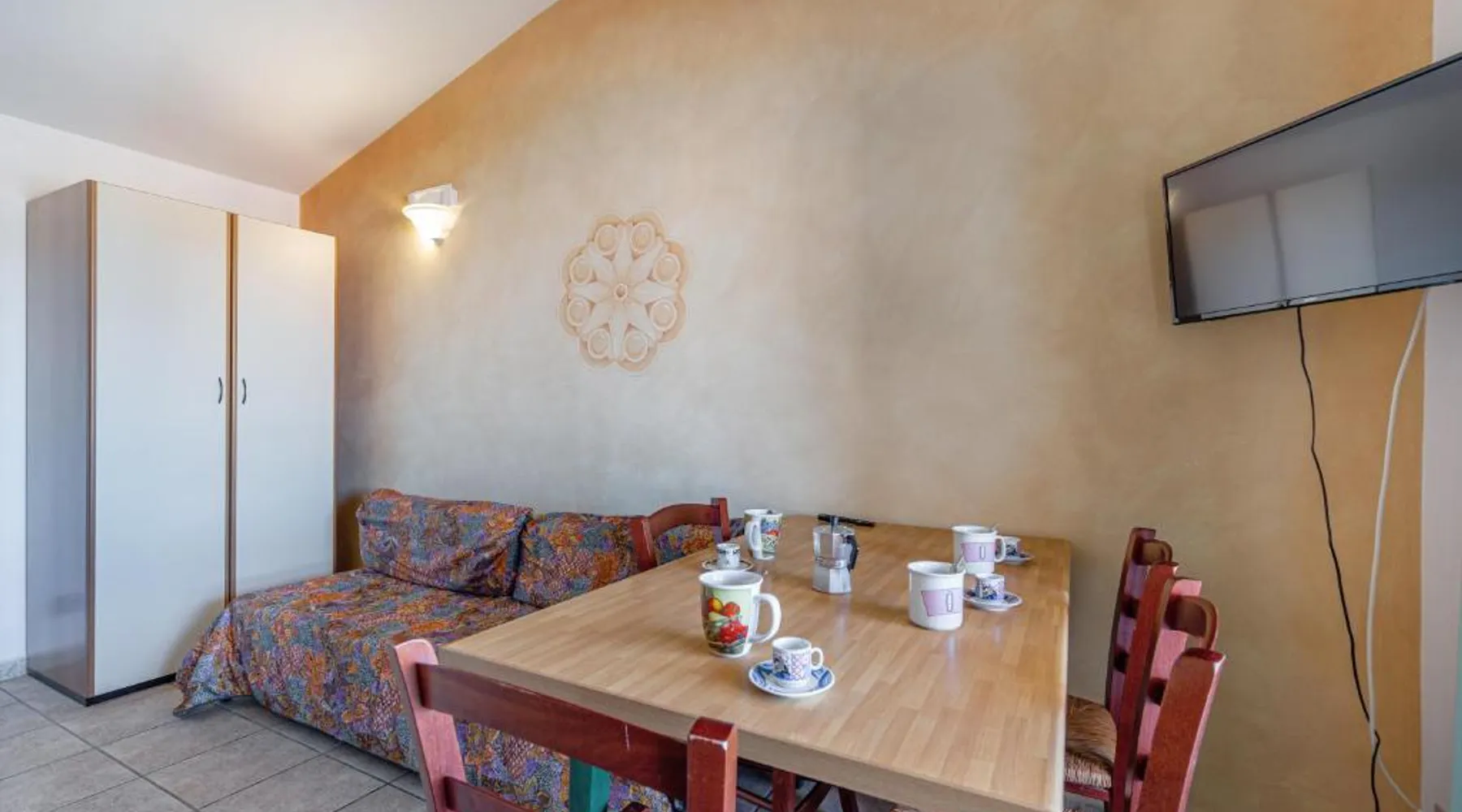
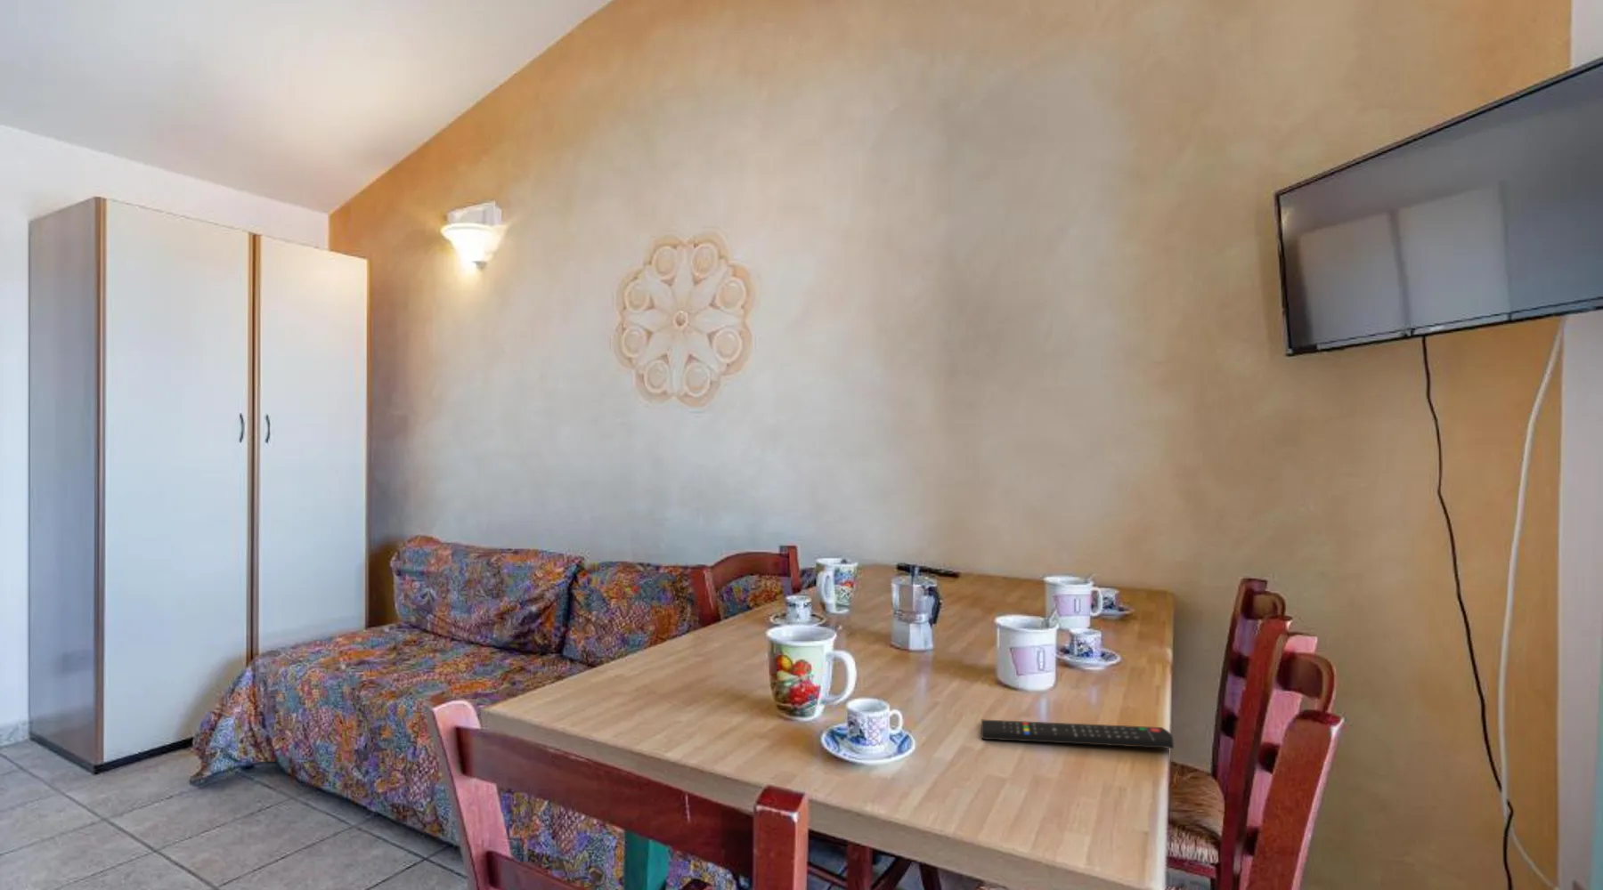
+ remote control (1075, 735)
